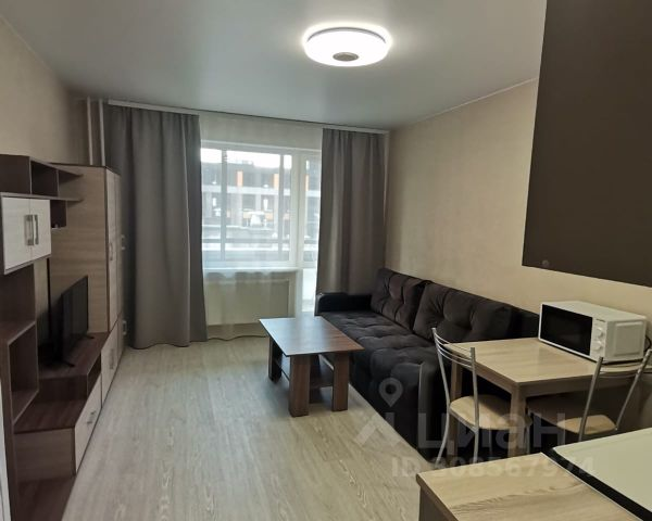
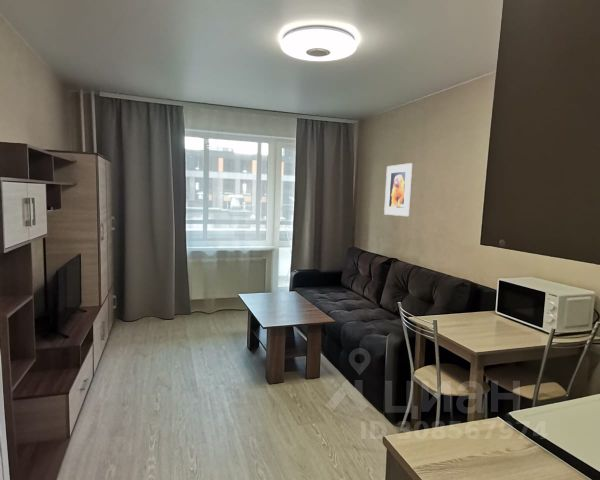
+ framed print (397, 190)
